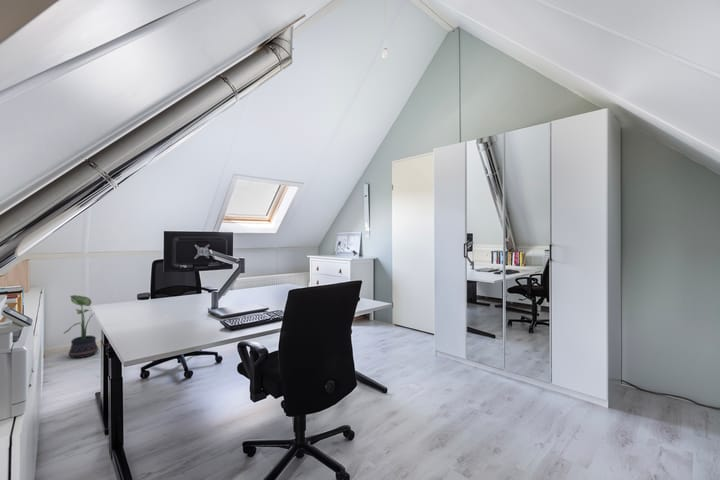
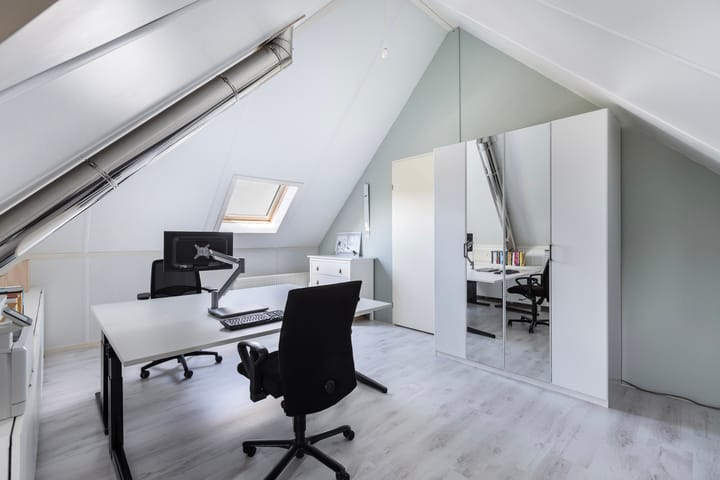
- potted plant (87, 323)
